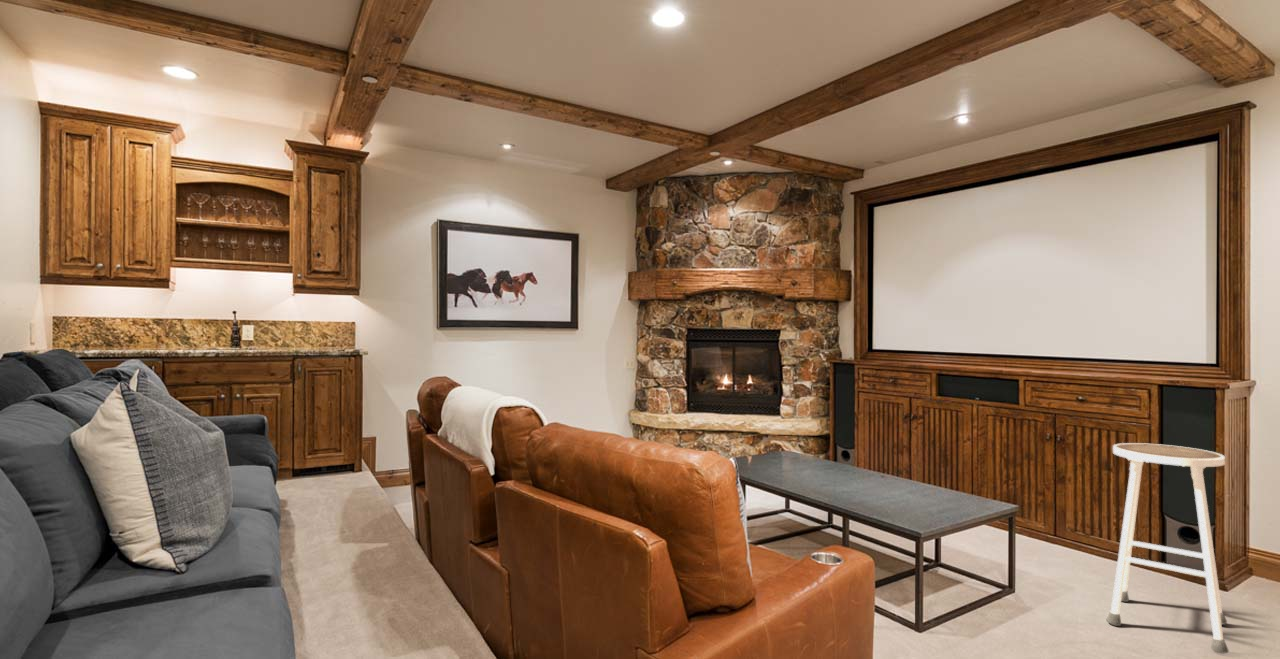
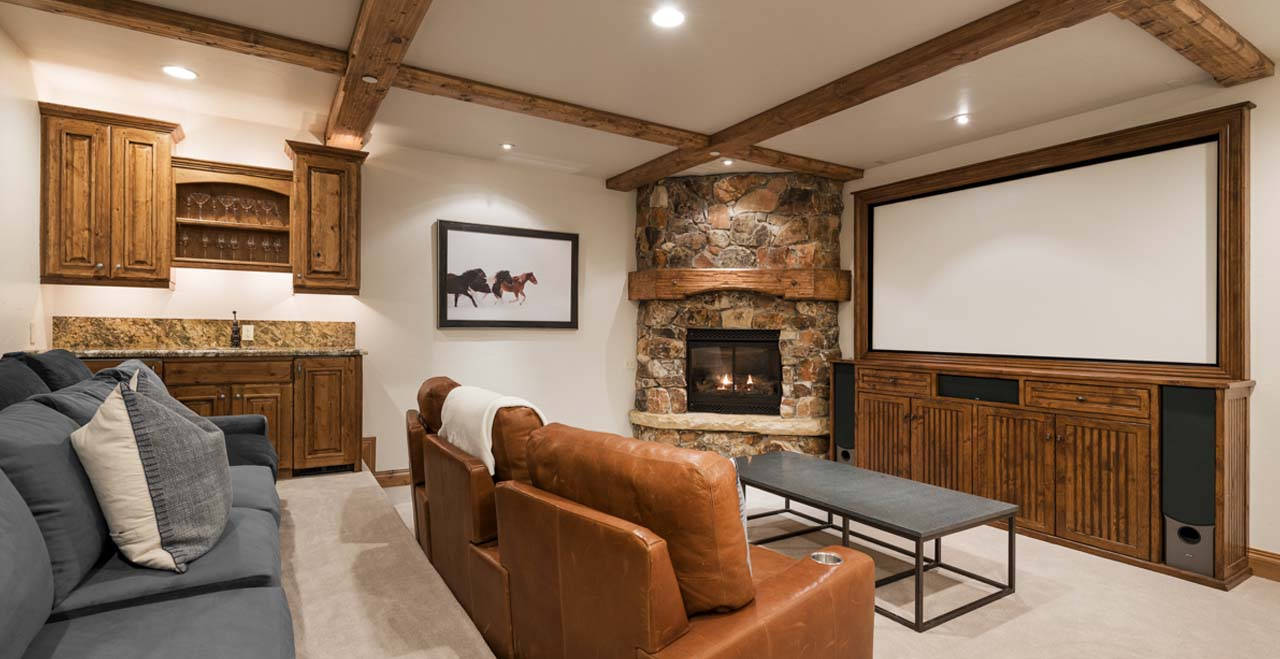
- stool (1165, 546)
